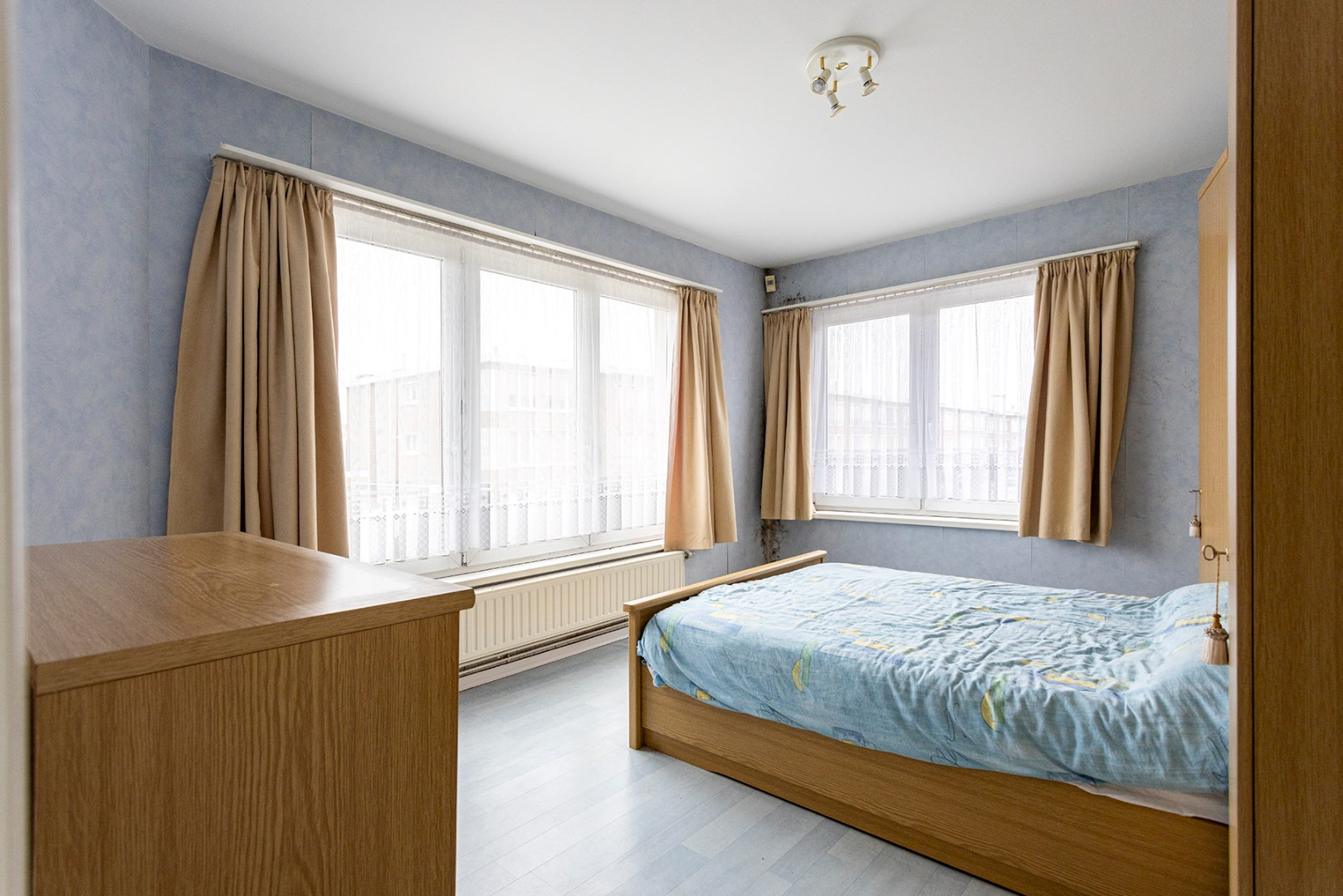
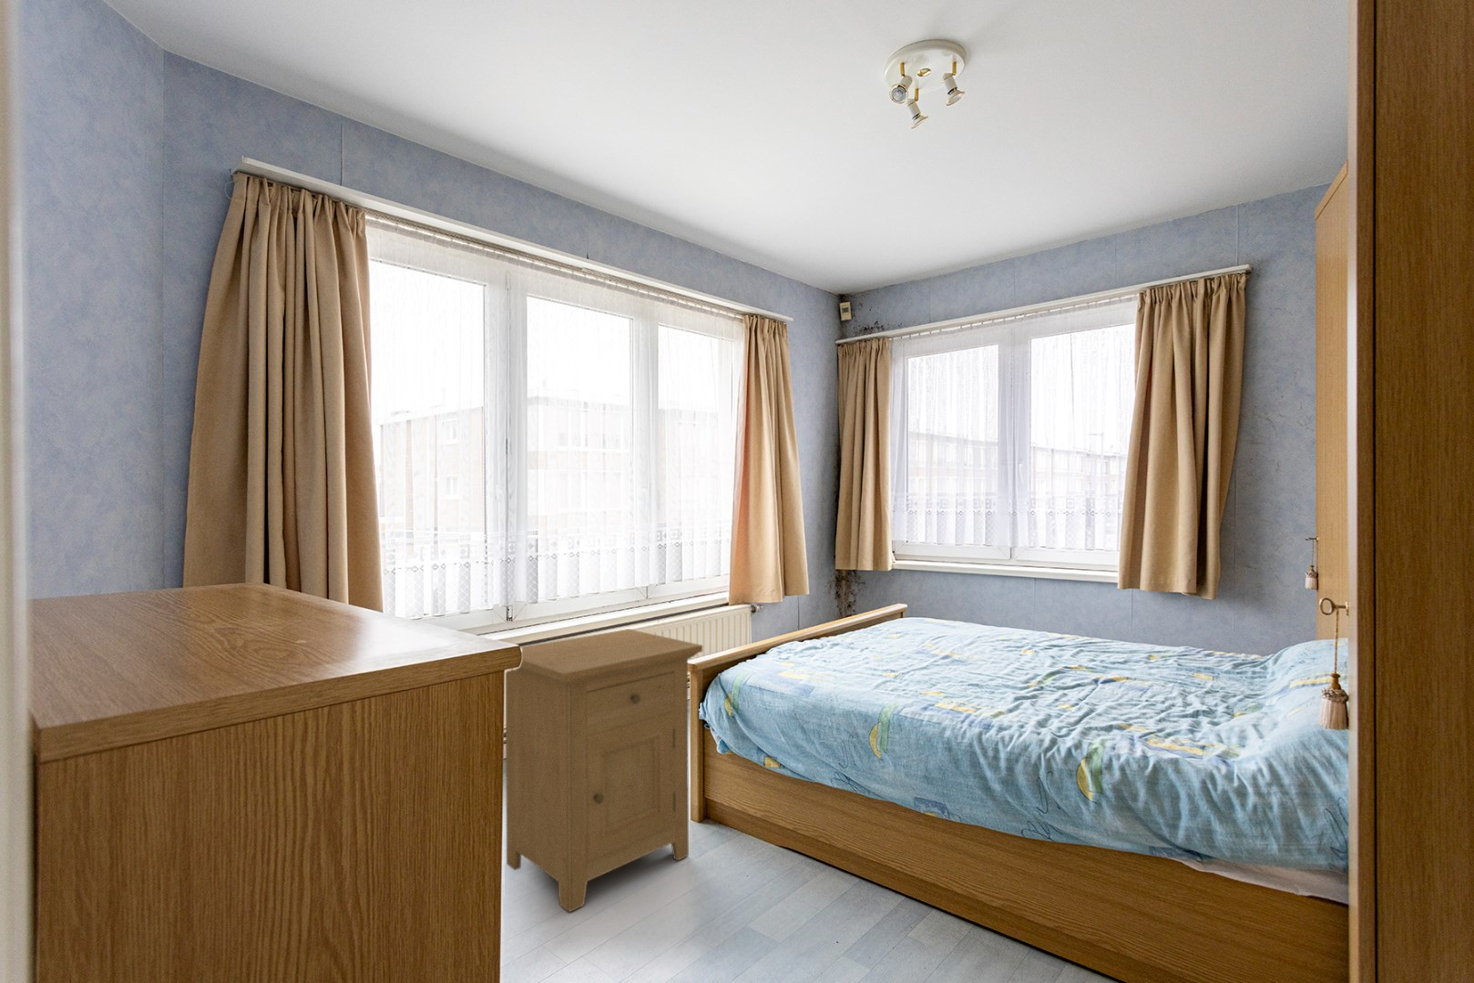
+ nightstand (600, 755)
